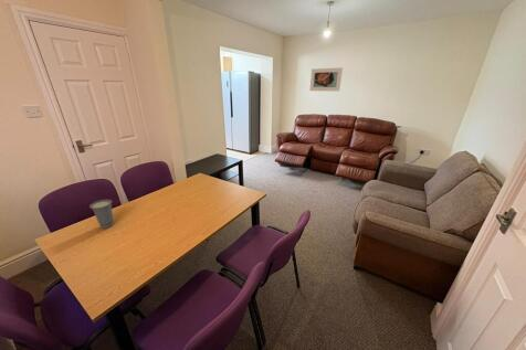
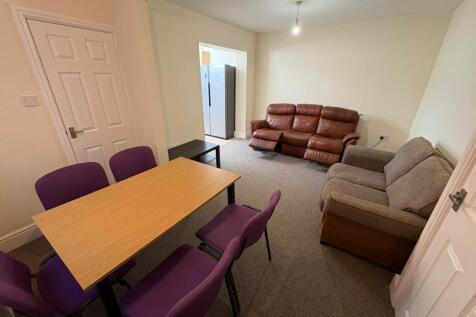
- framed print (325, 79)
- cup (104, 214)
